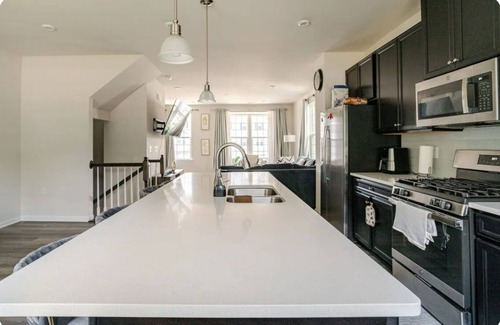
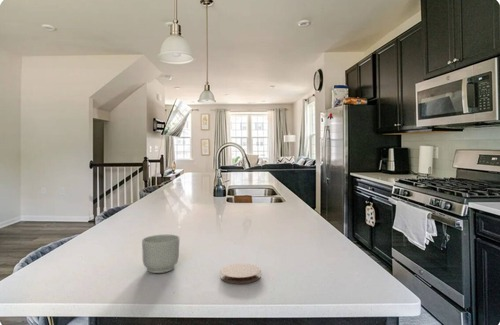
+ mug (163, 251)
+ coaster (240, 272)
